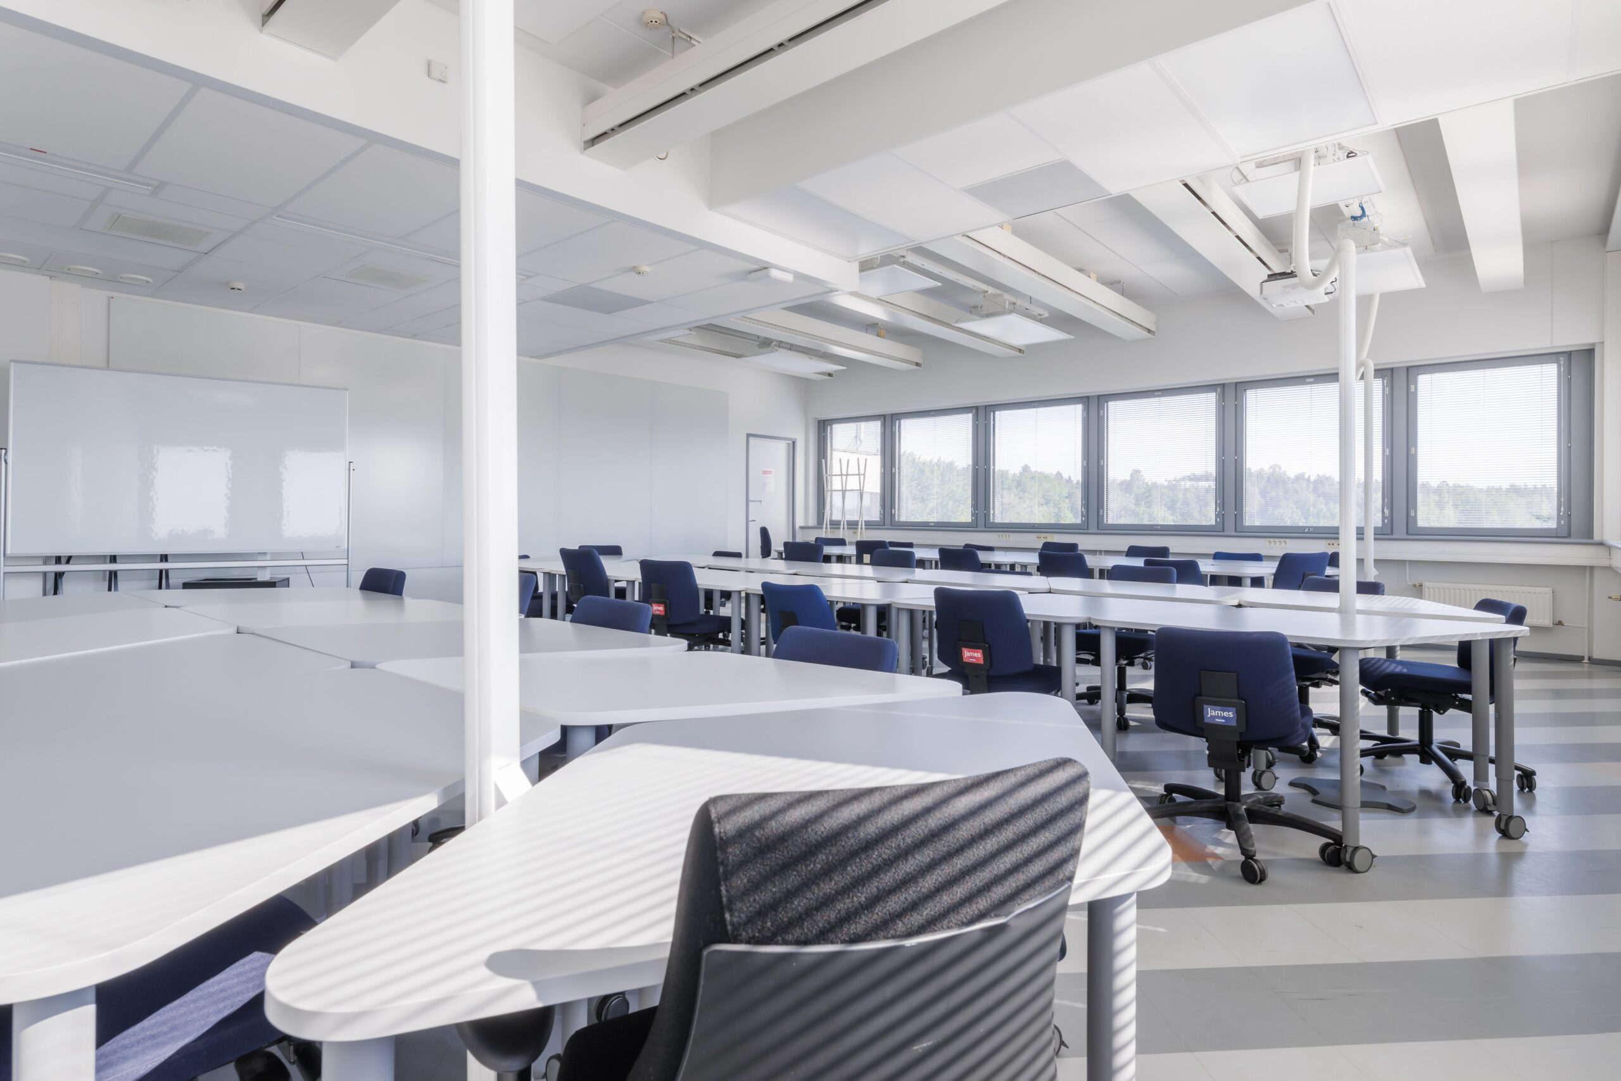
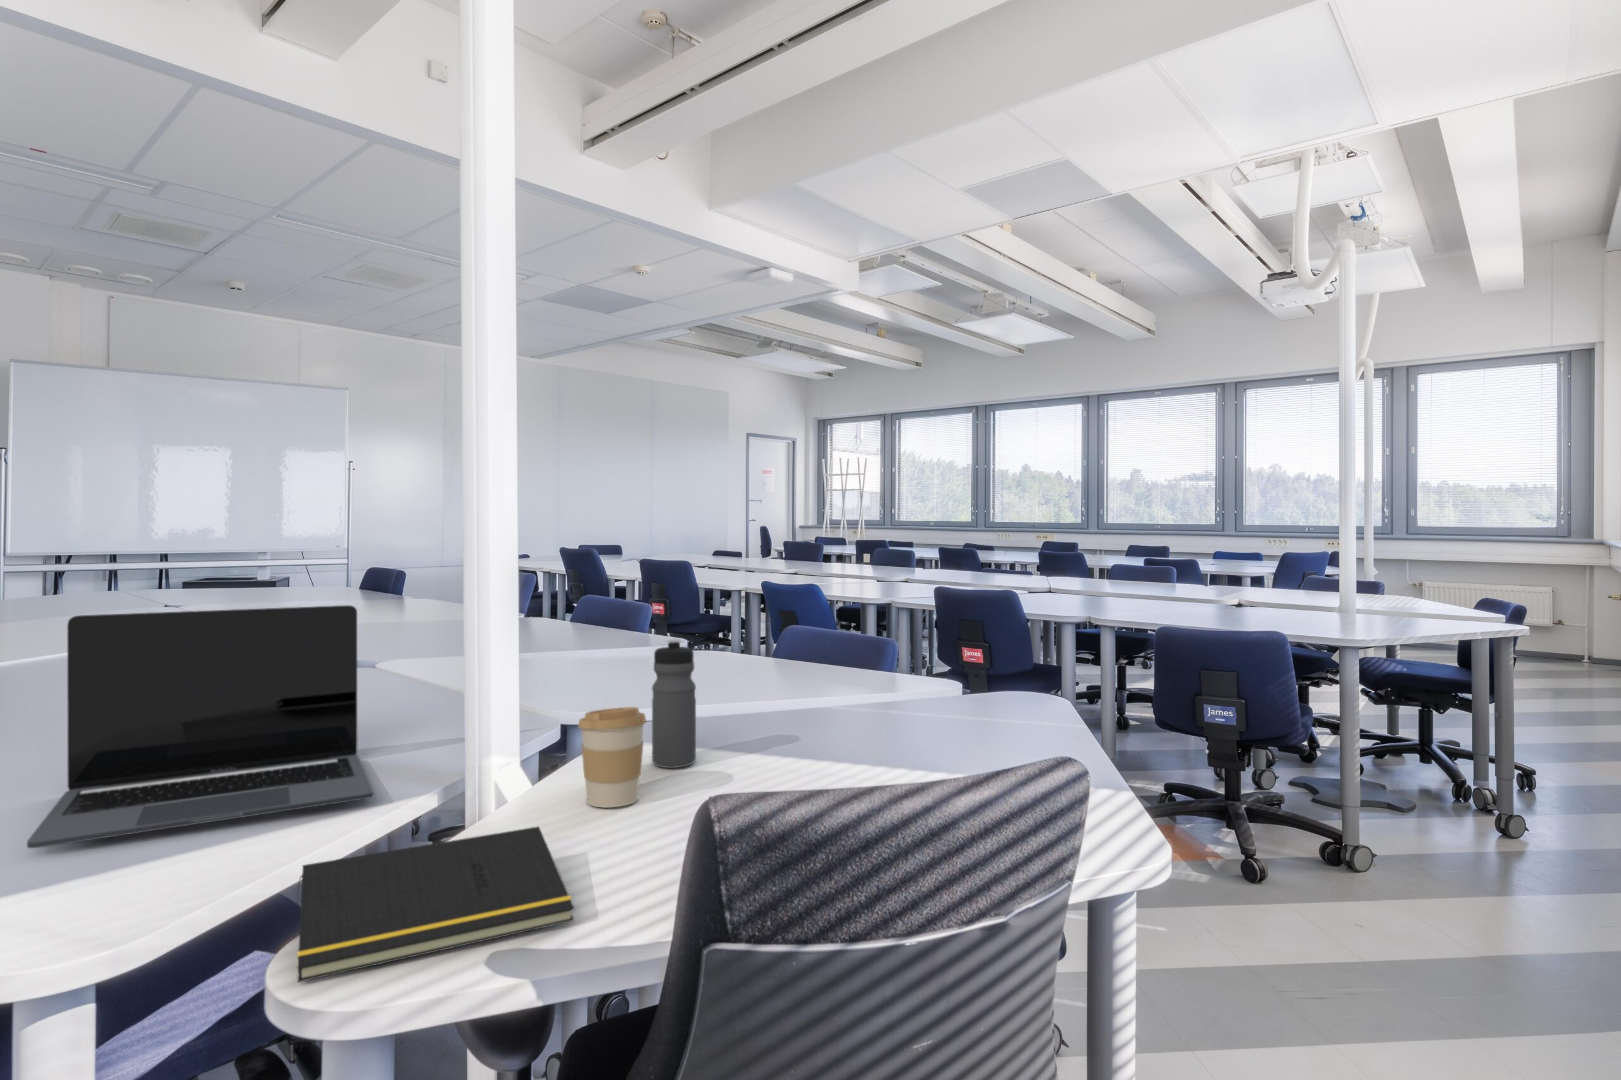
+ coffee cup (613, 753)
+ laptop (220, 708)
+ notepad (437, 892)
+ water bottle (674, 700)
